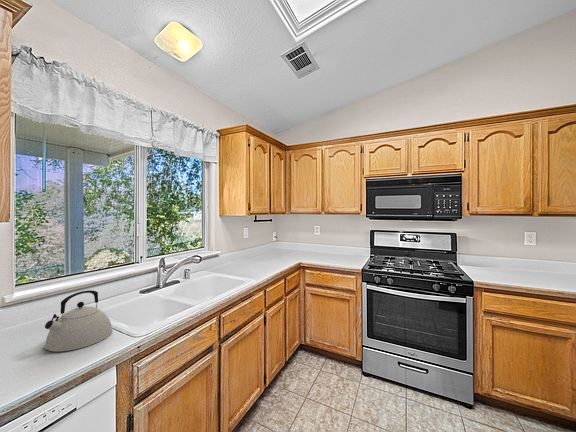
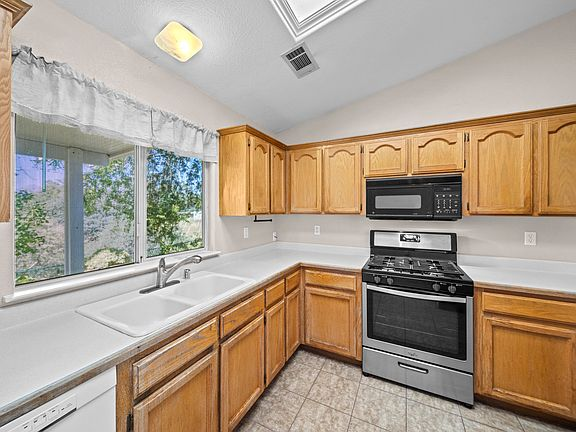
- kettle (79, 315)
